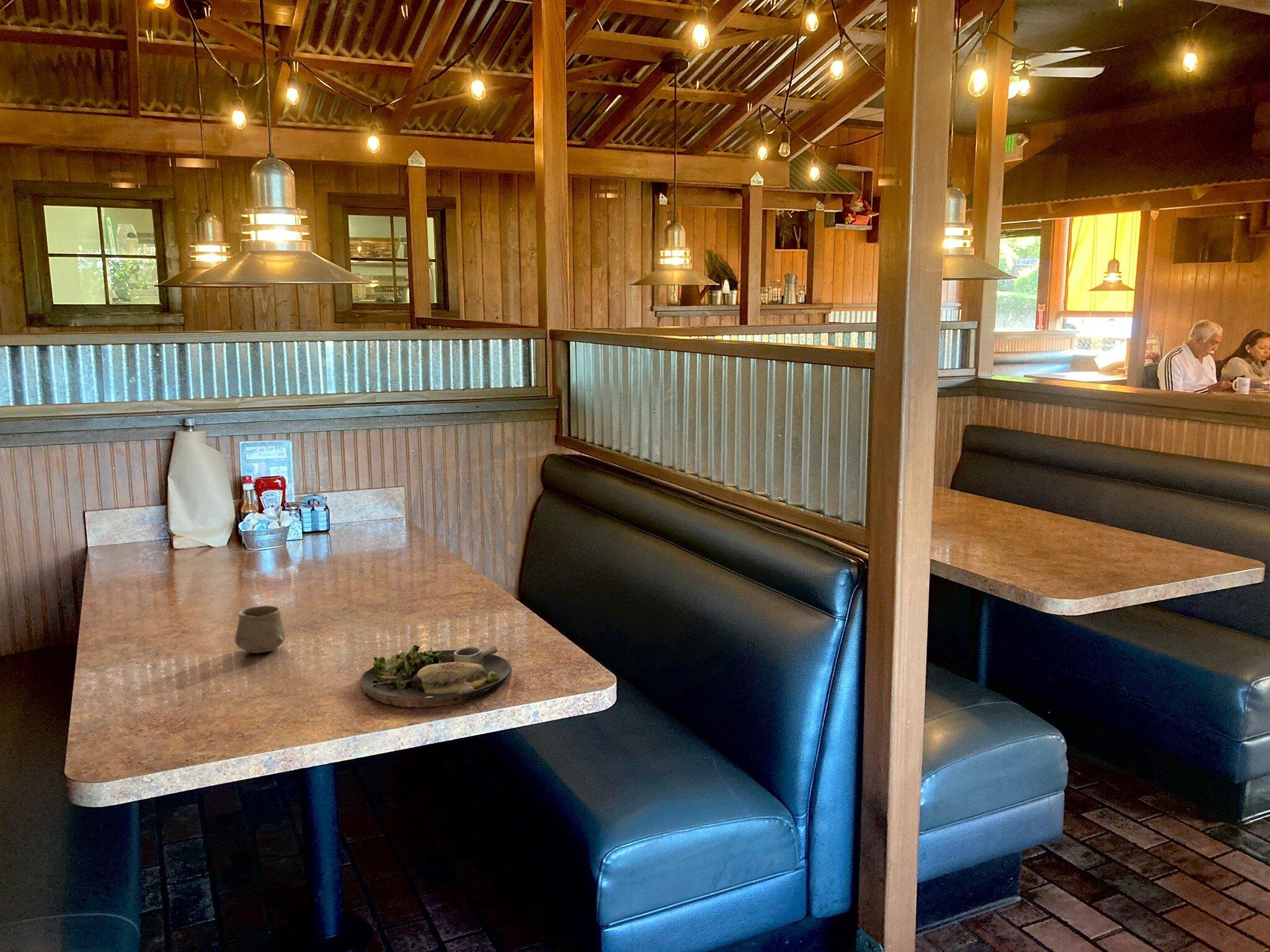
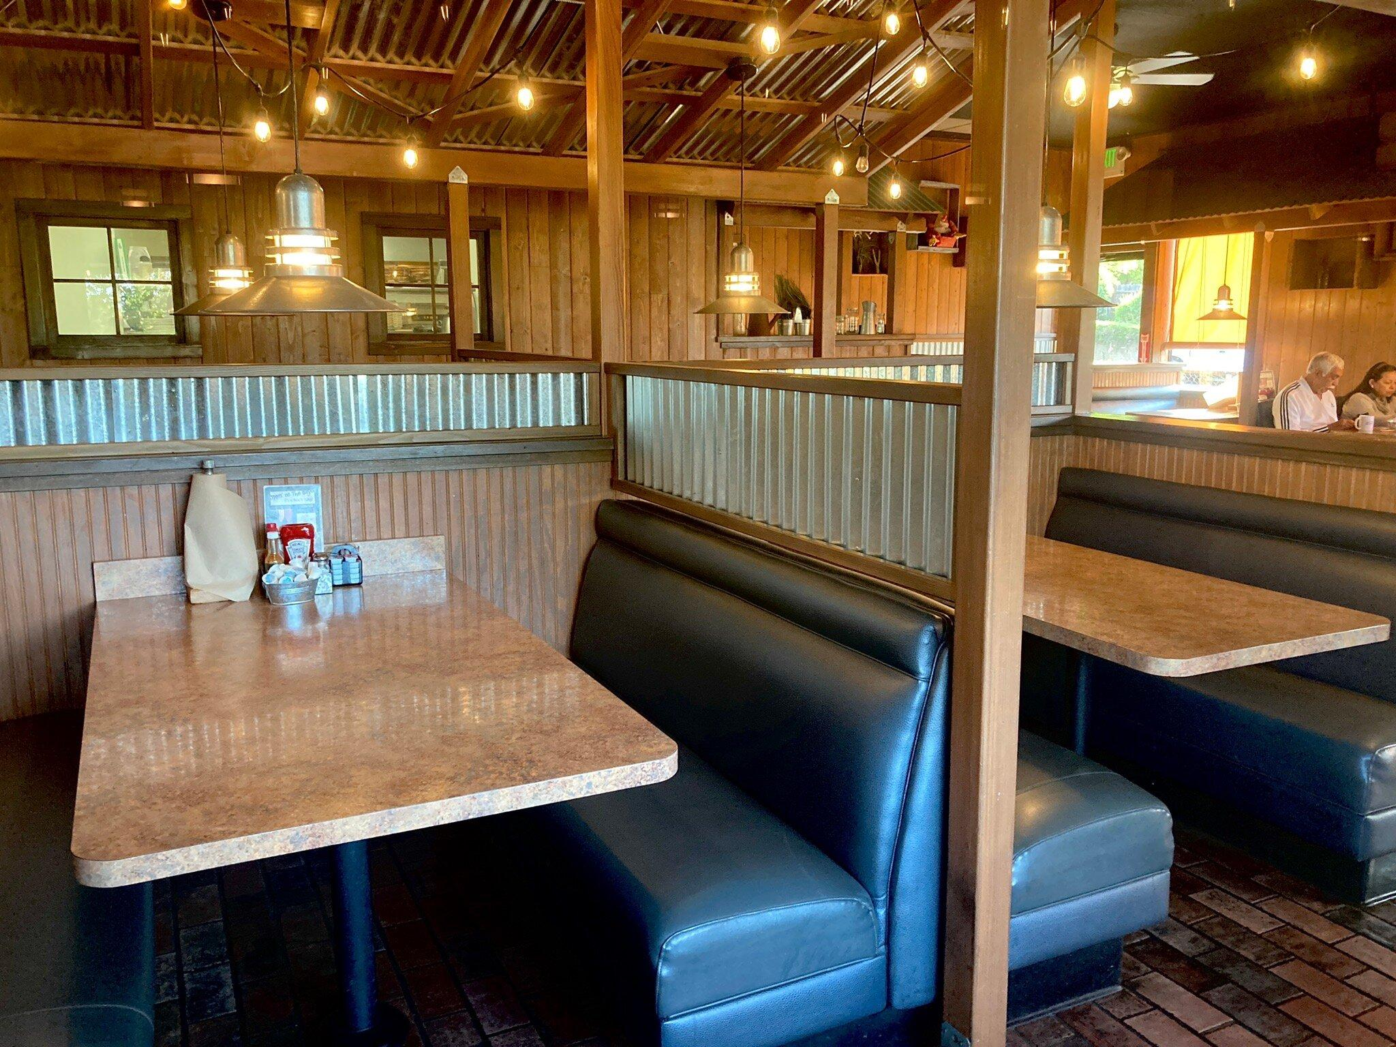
- dinner plate (436, 664)
- cup (260, 630)
